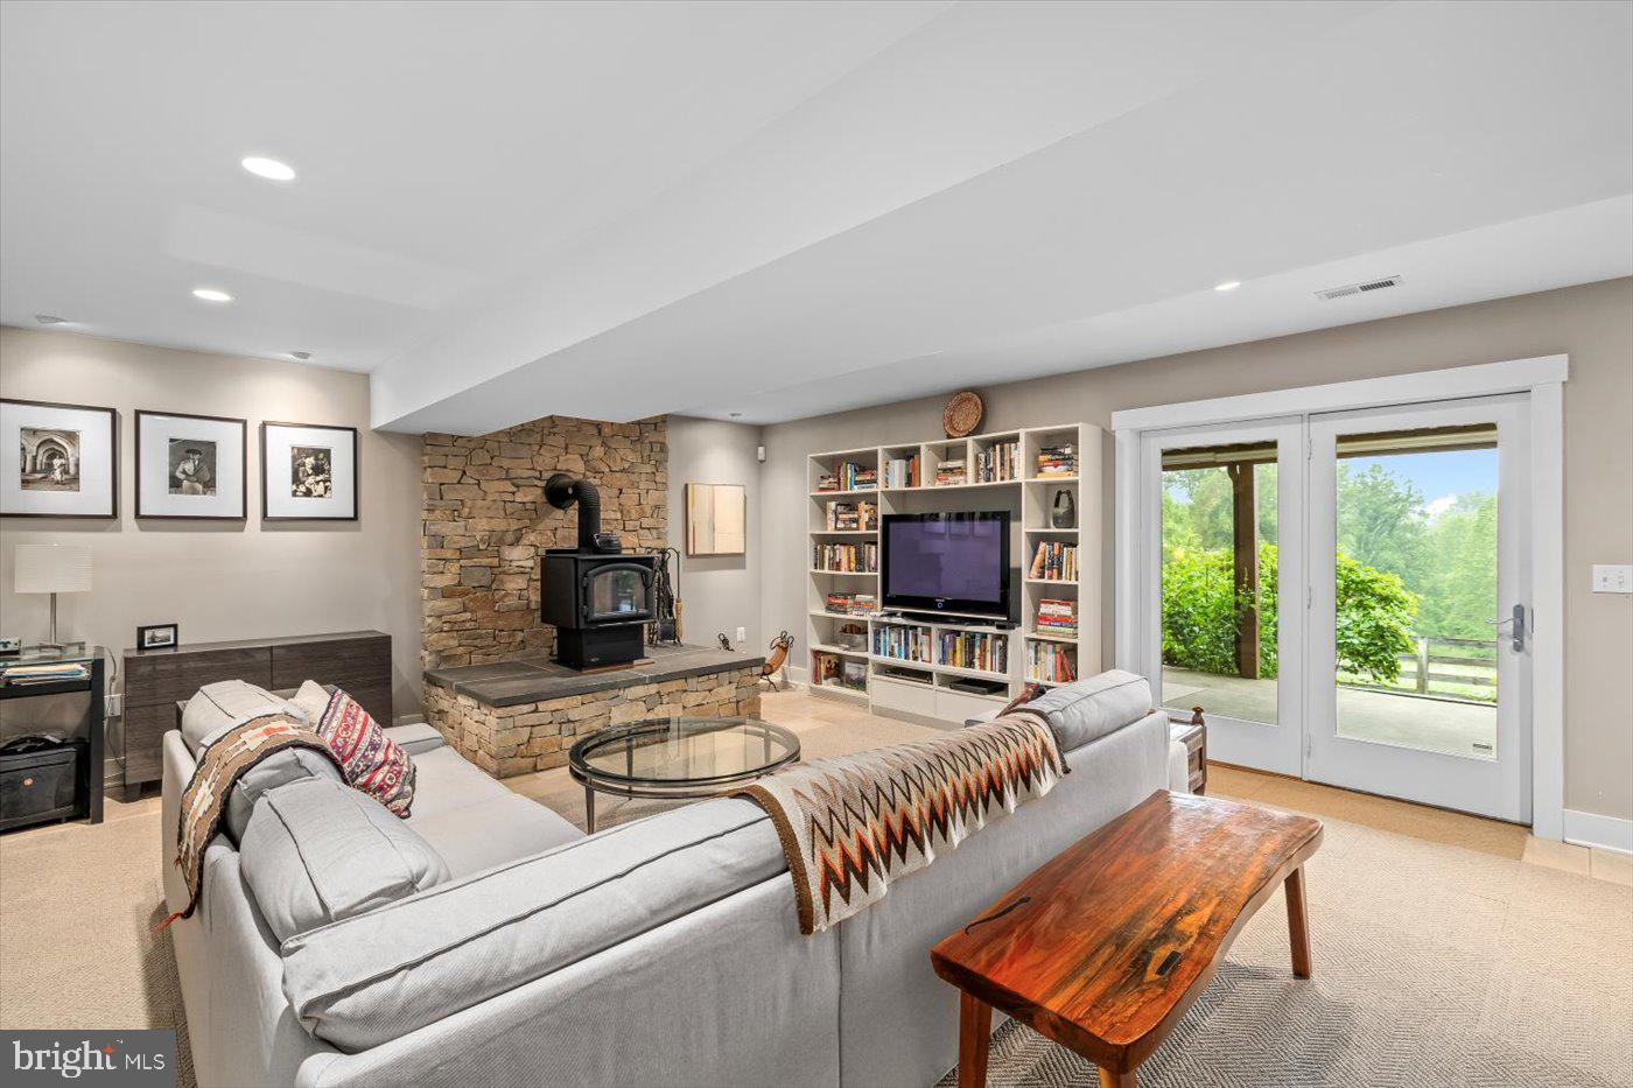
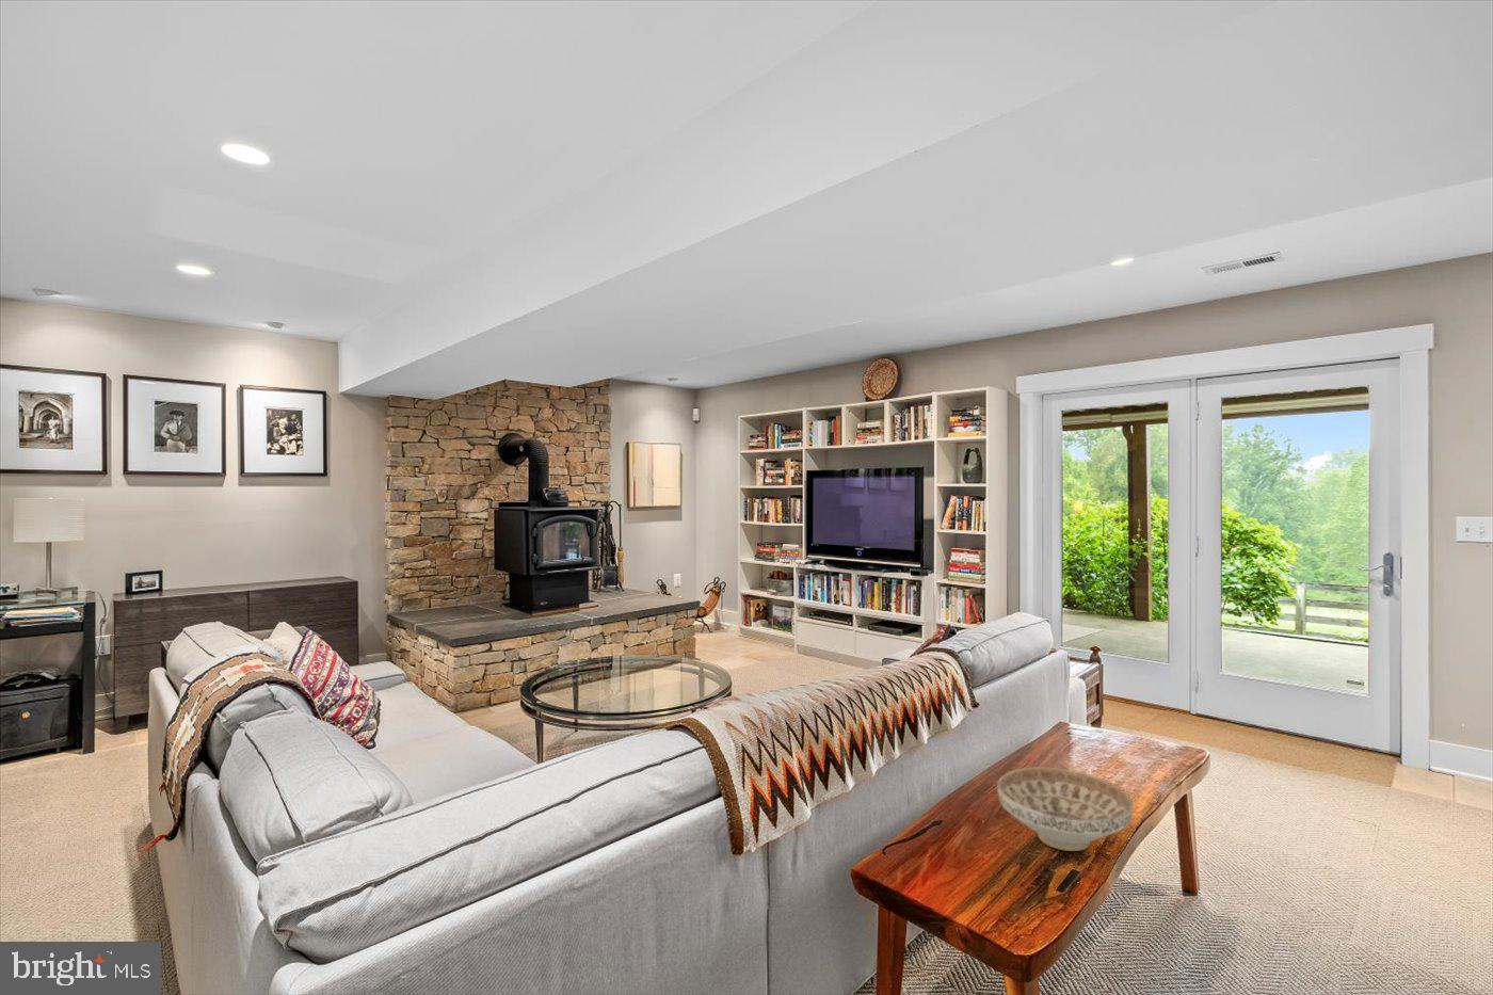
+ decorative bowl (1062, 815)
